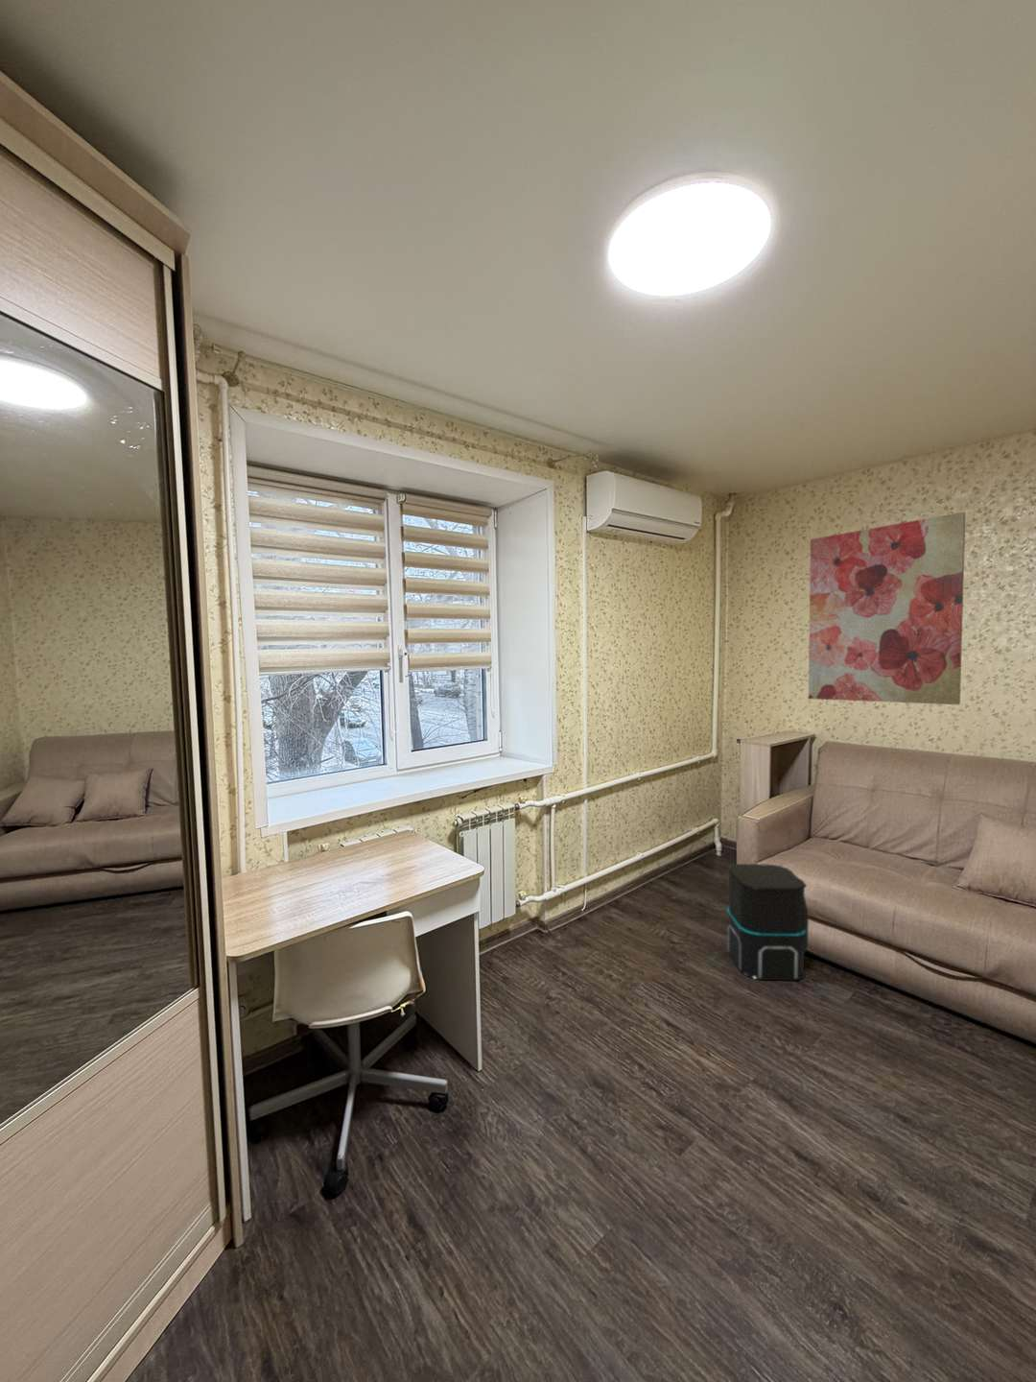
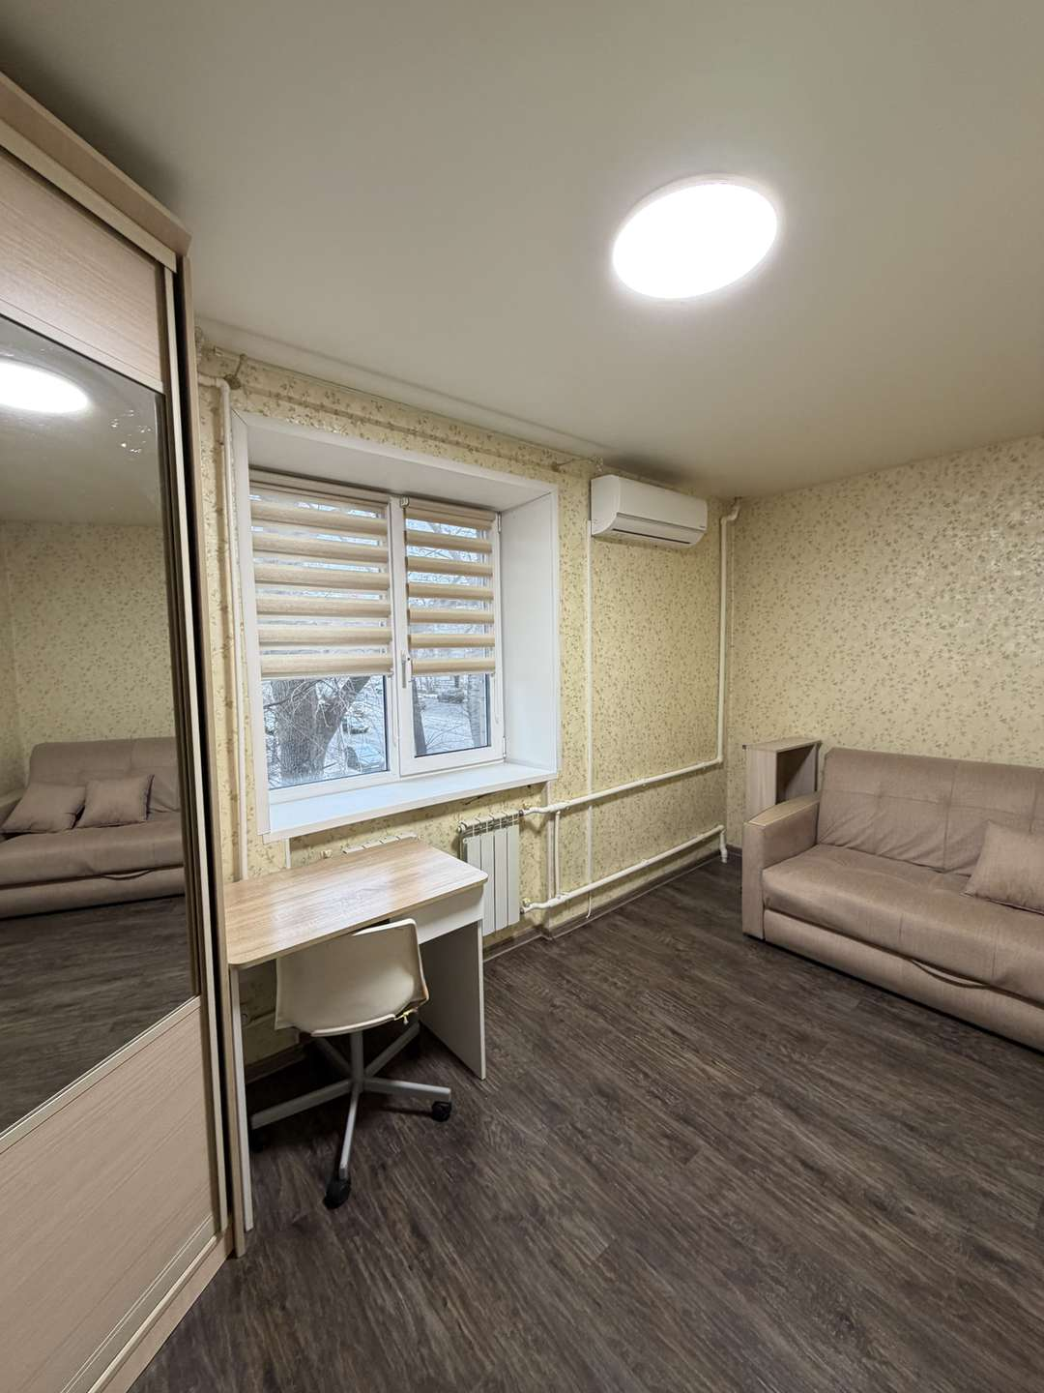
- wall art (878, 614)
- speaker (765, 918)
